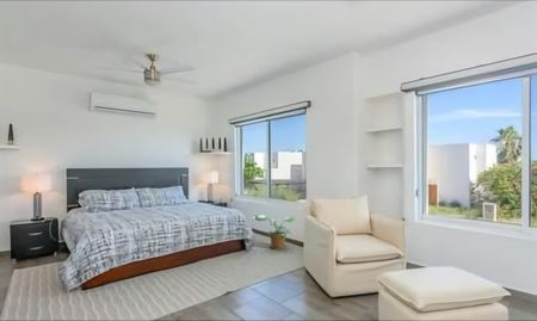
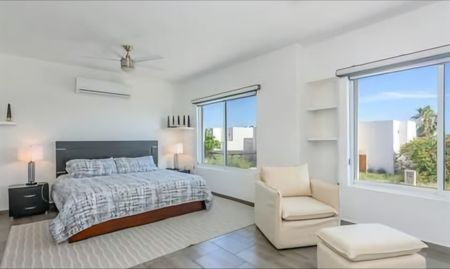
- potted plant (276, 230)
